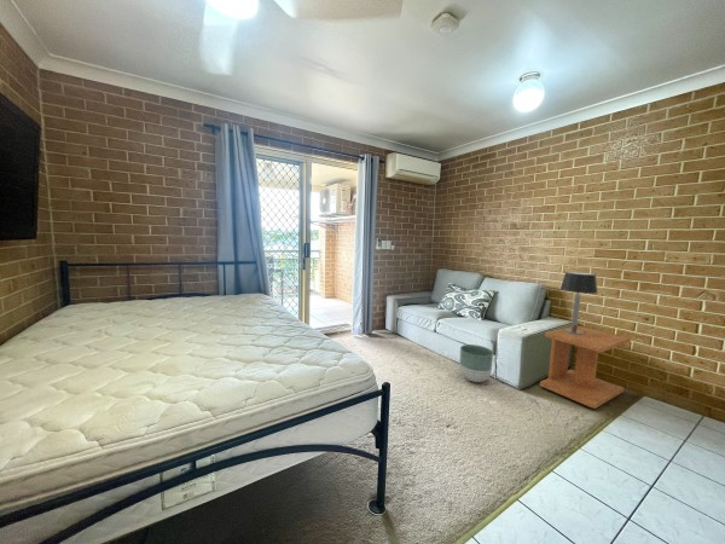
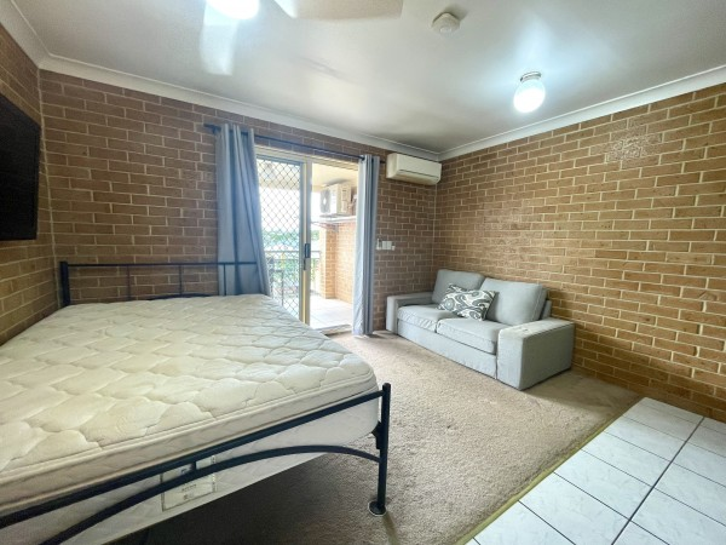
- table lamp (576, 302)
- planter (475, 364)
- side table (584, 363)
